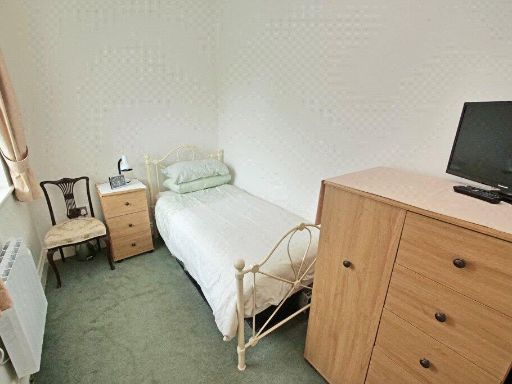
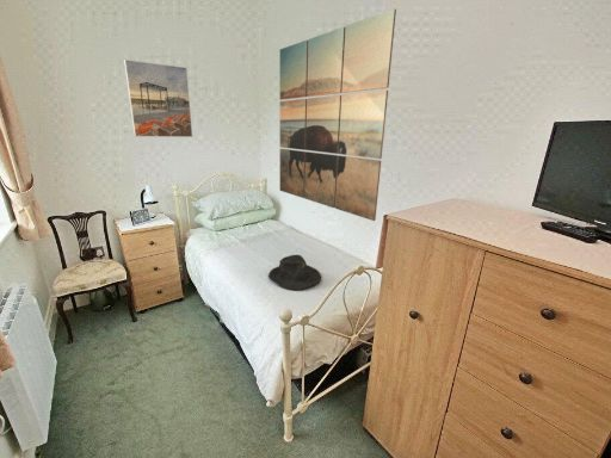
+ wall art (322, 124)
+ hat (295, 267)
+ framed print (161, 101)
